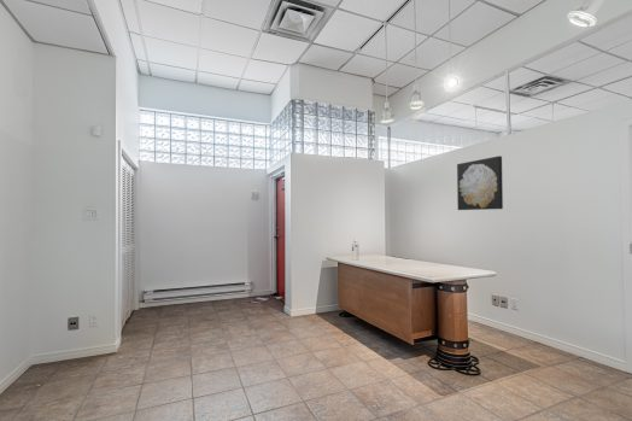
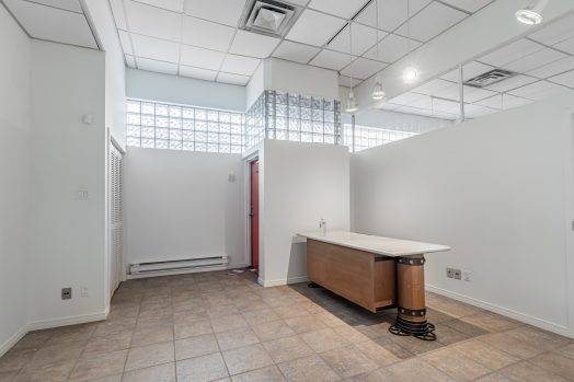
- wall art (478, 185)
